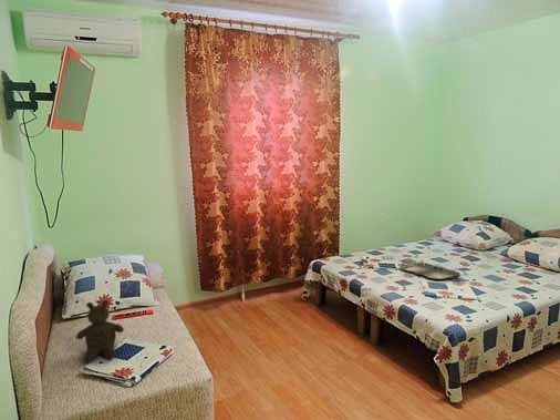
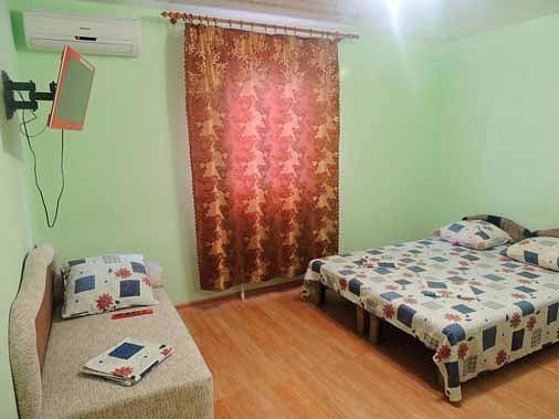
- serving tray (428, 270)
- teddy bear (98, 329)
